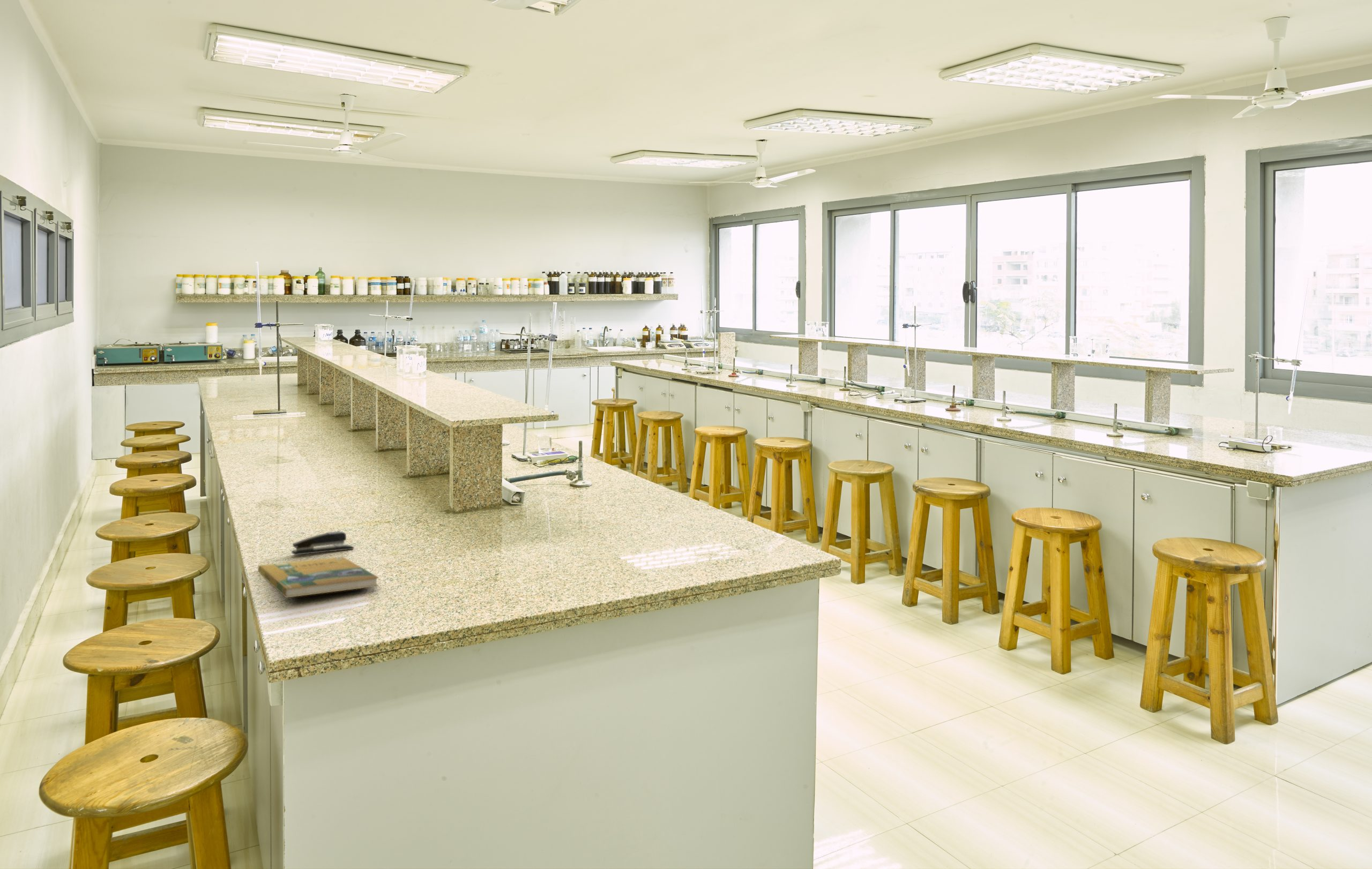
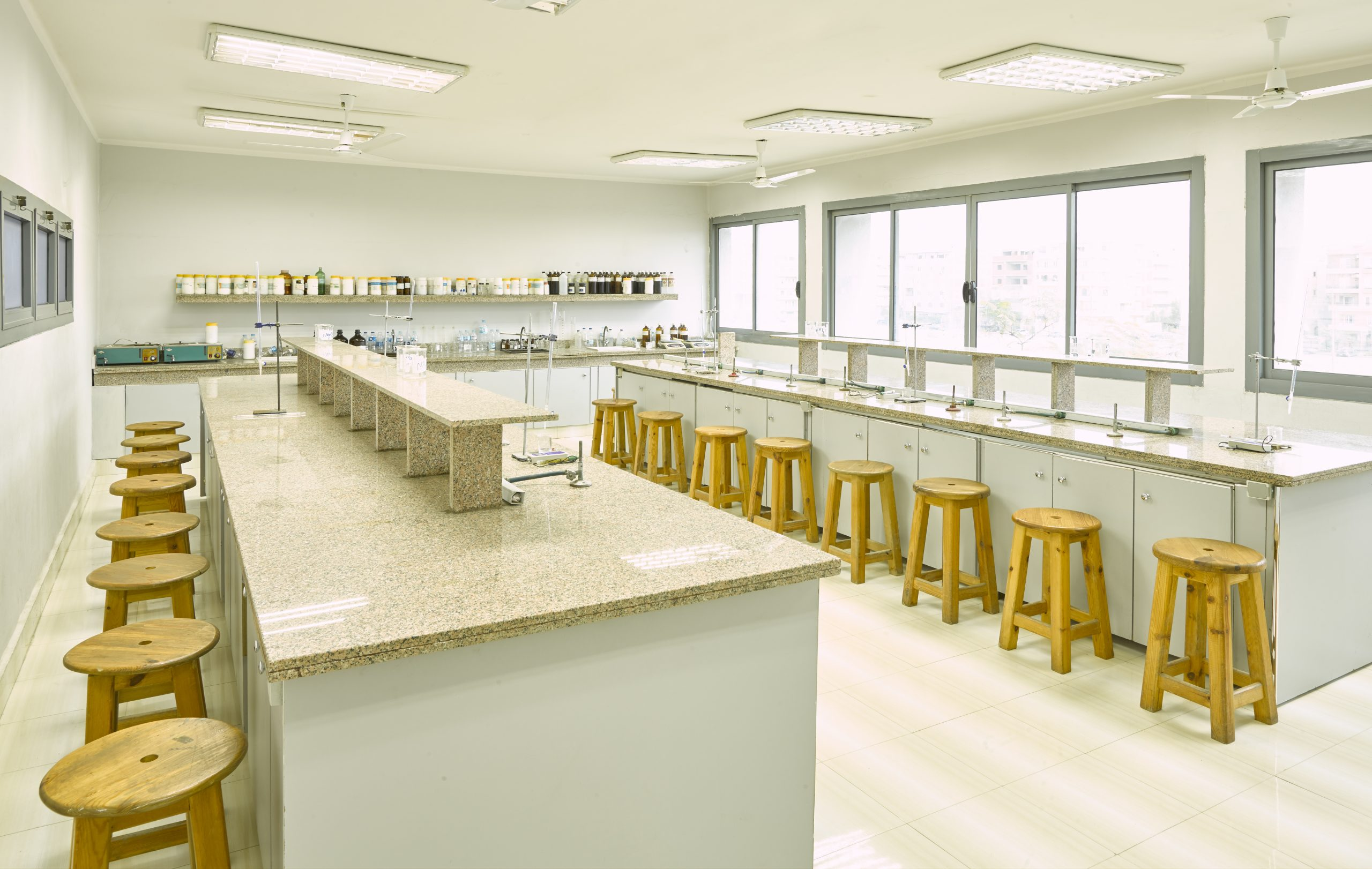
- stapler (323, 542)
- booklet (316, 575)
